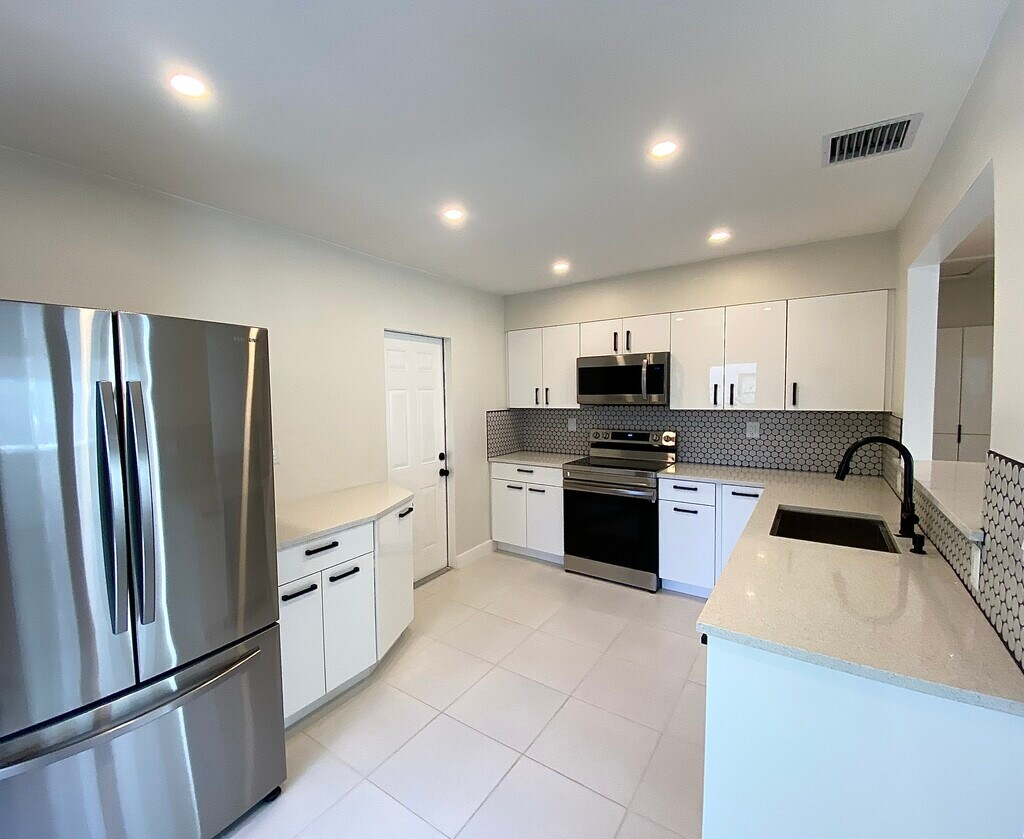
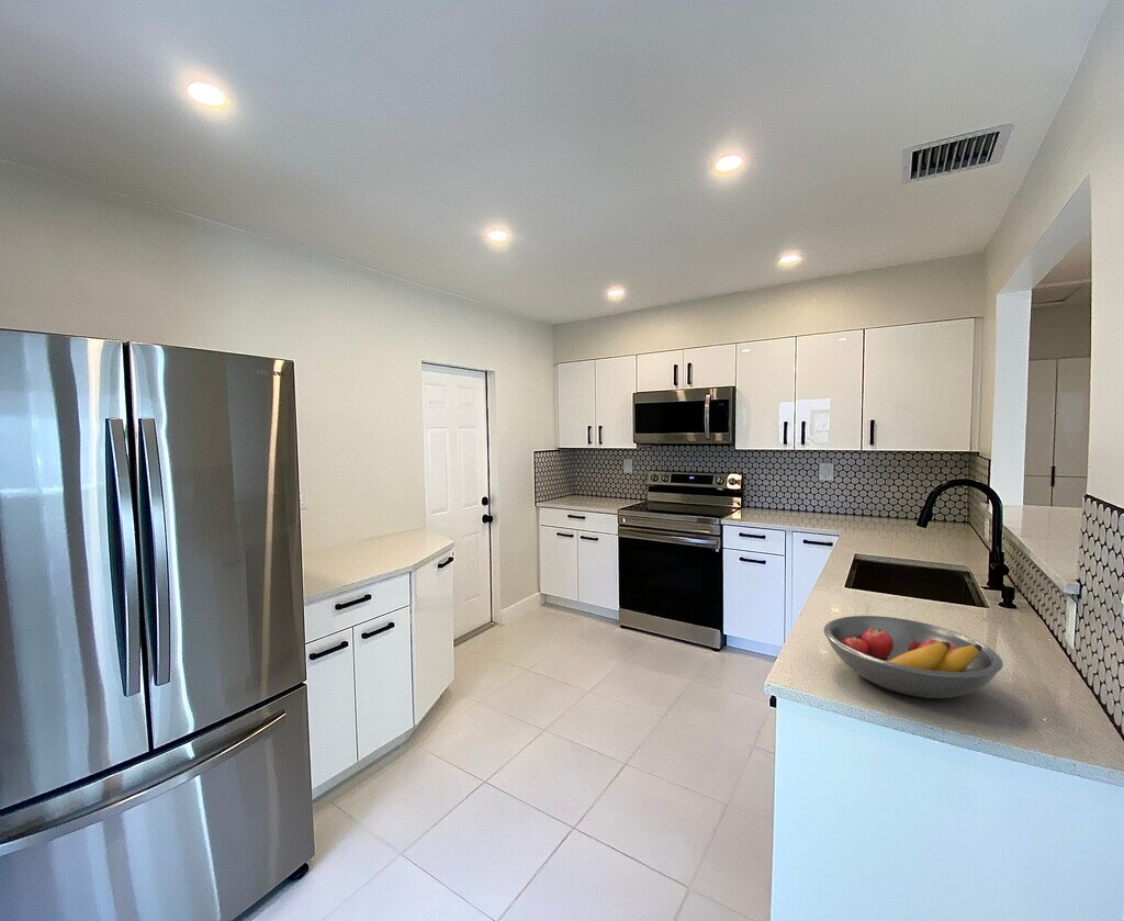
+ fruit bowl (904, 655)
